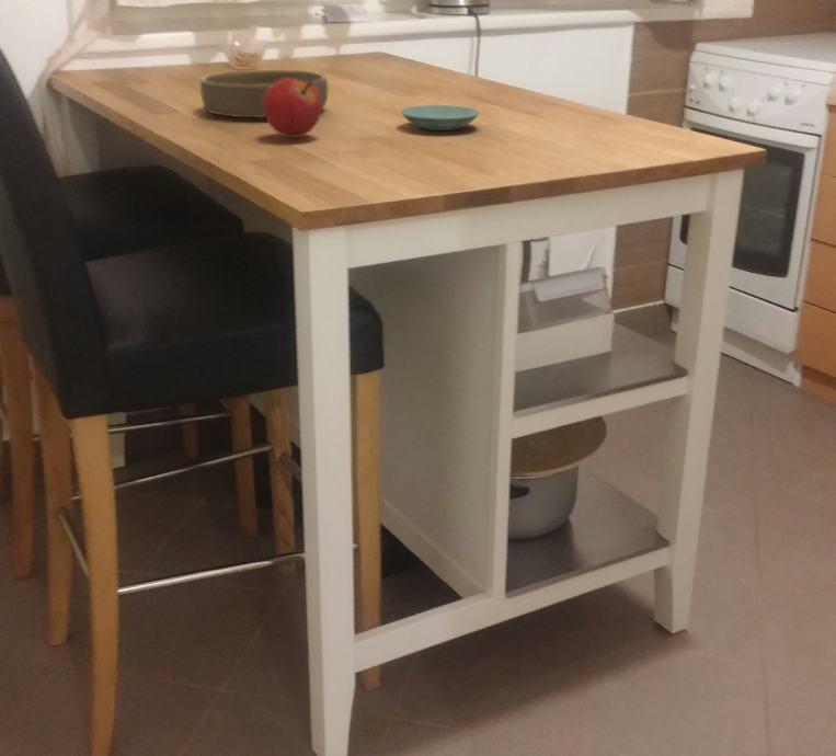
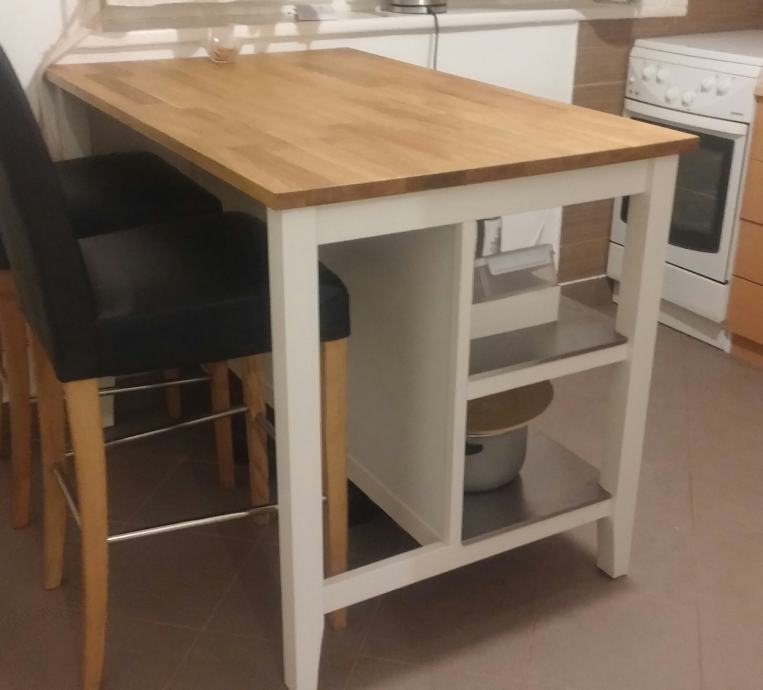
- bowl (264, 92)
- fruit (293, 107)
- saucer (439, 118)
